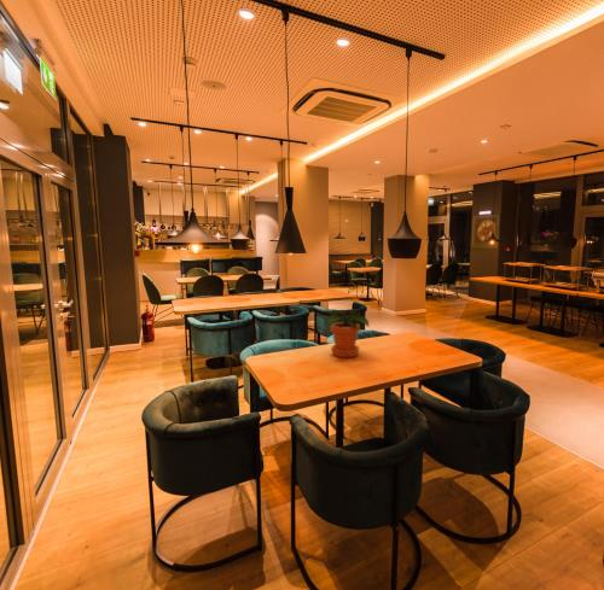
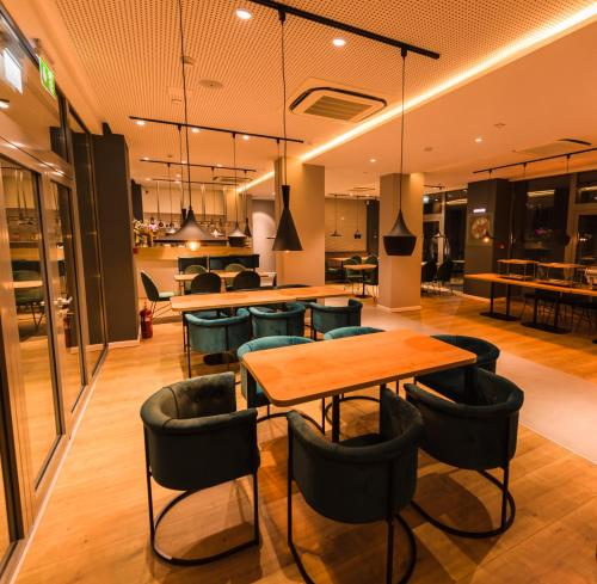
- potted plant (347, 333)
